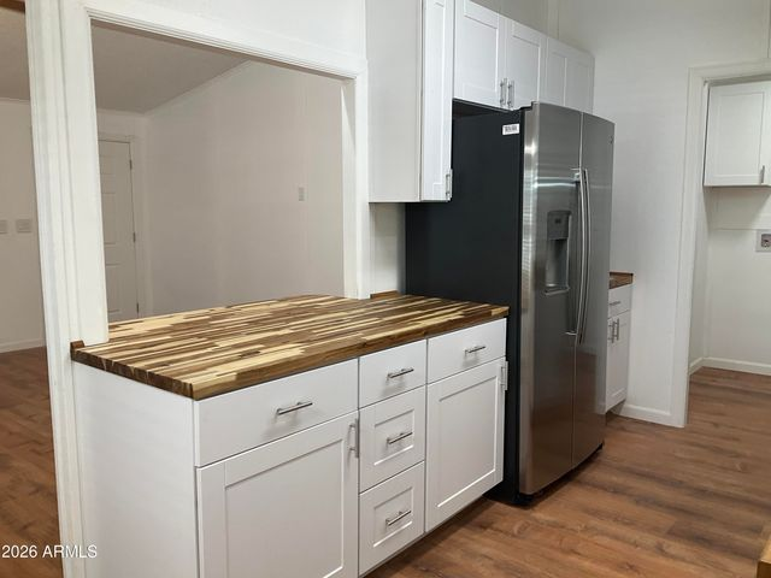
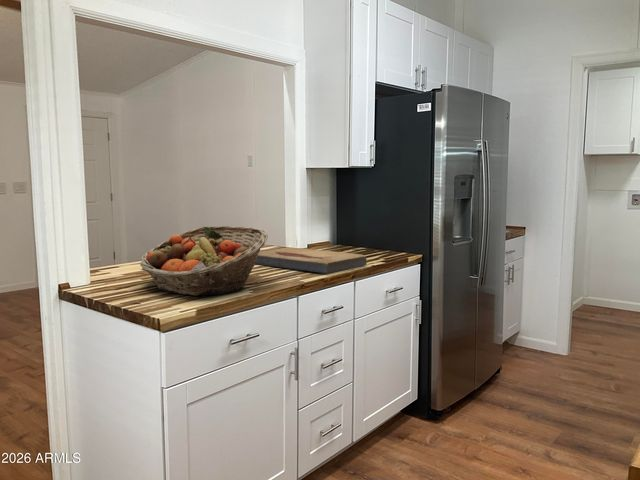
+ fish fossil (305, 258)
+ fruit basket (204, 258)
